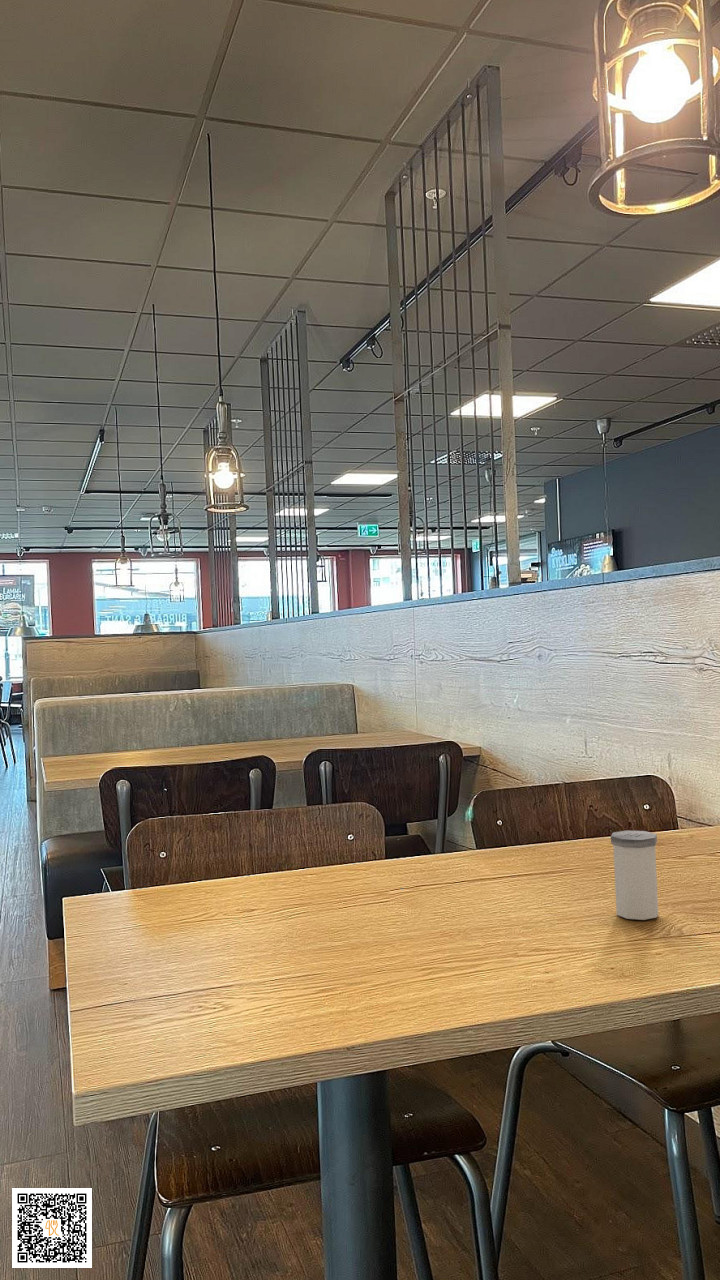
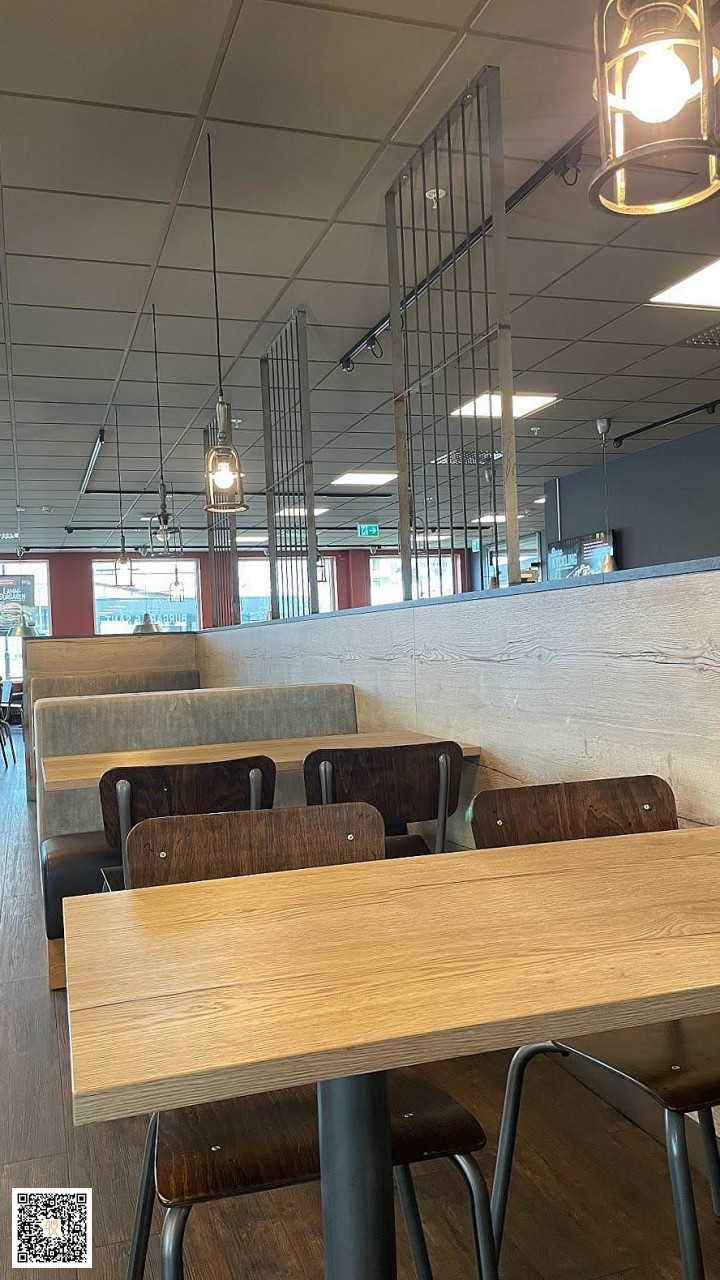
- salt shaker (635, 874)
